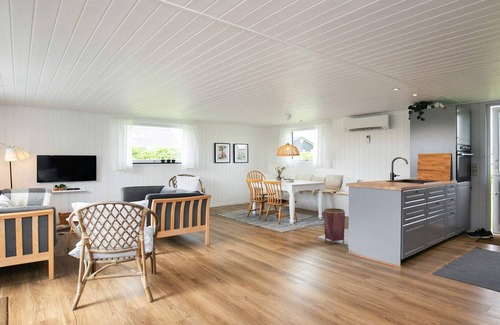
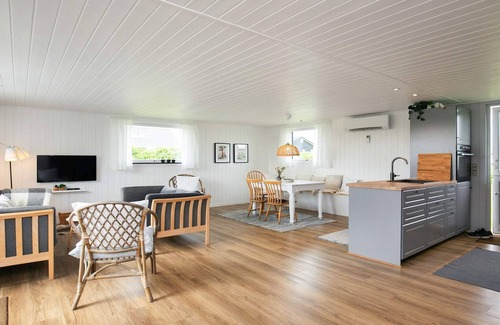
- woven basket (334, 226)
